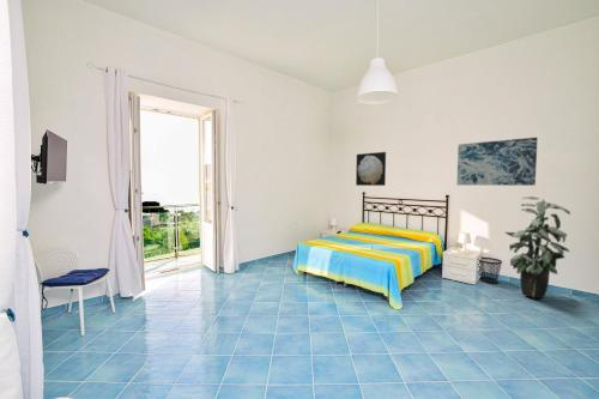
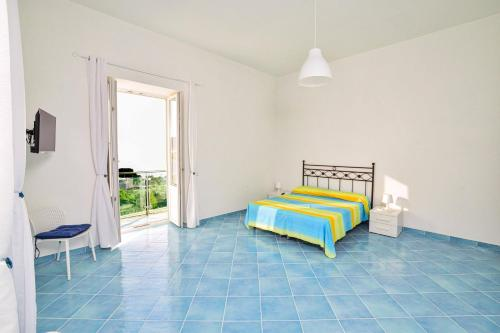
- wastebasket (488, 270)
- wall art (370, 169)
- wall art (494, 163)
- indoor plant (533, 246)
